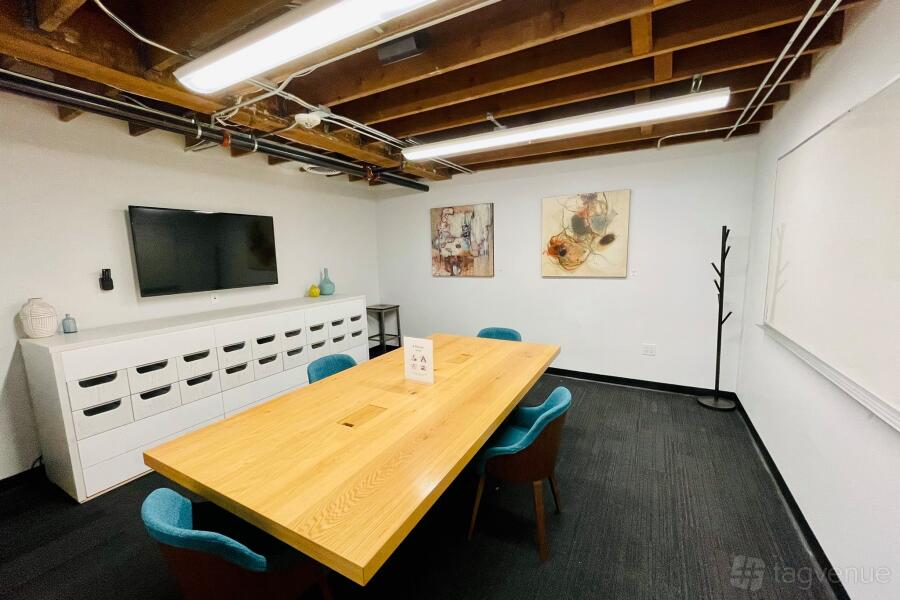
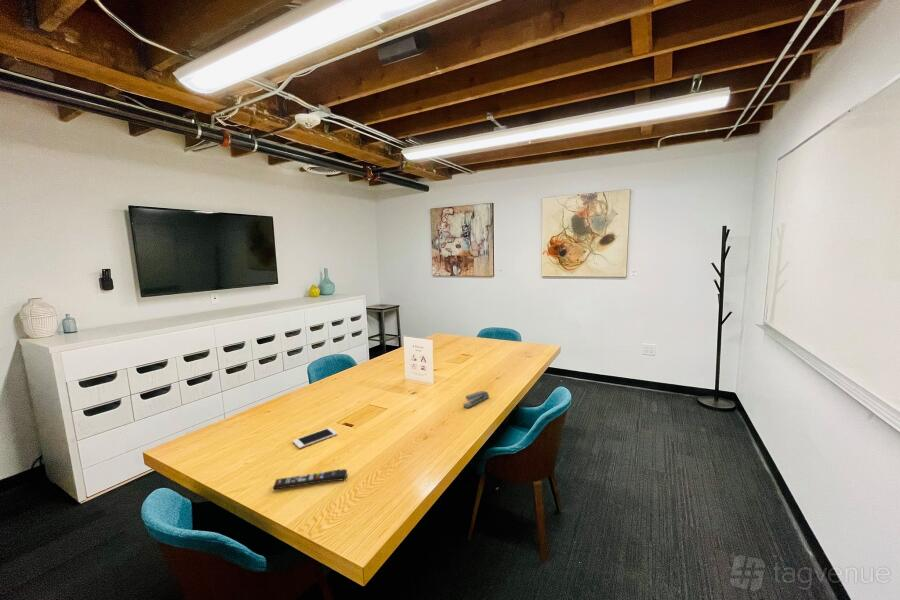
+ remote control (311, 479)
+ cell phone (315, 437)
+ stapler (476, 397)
